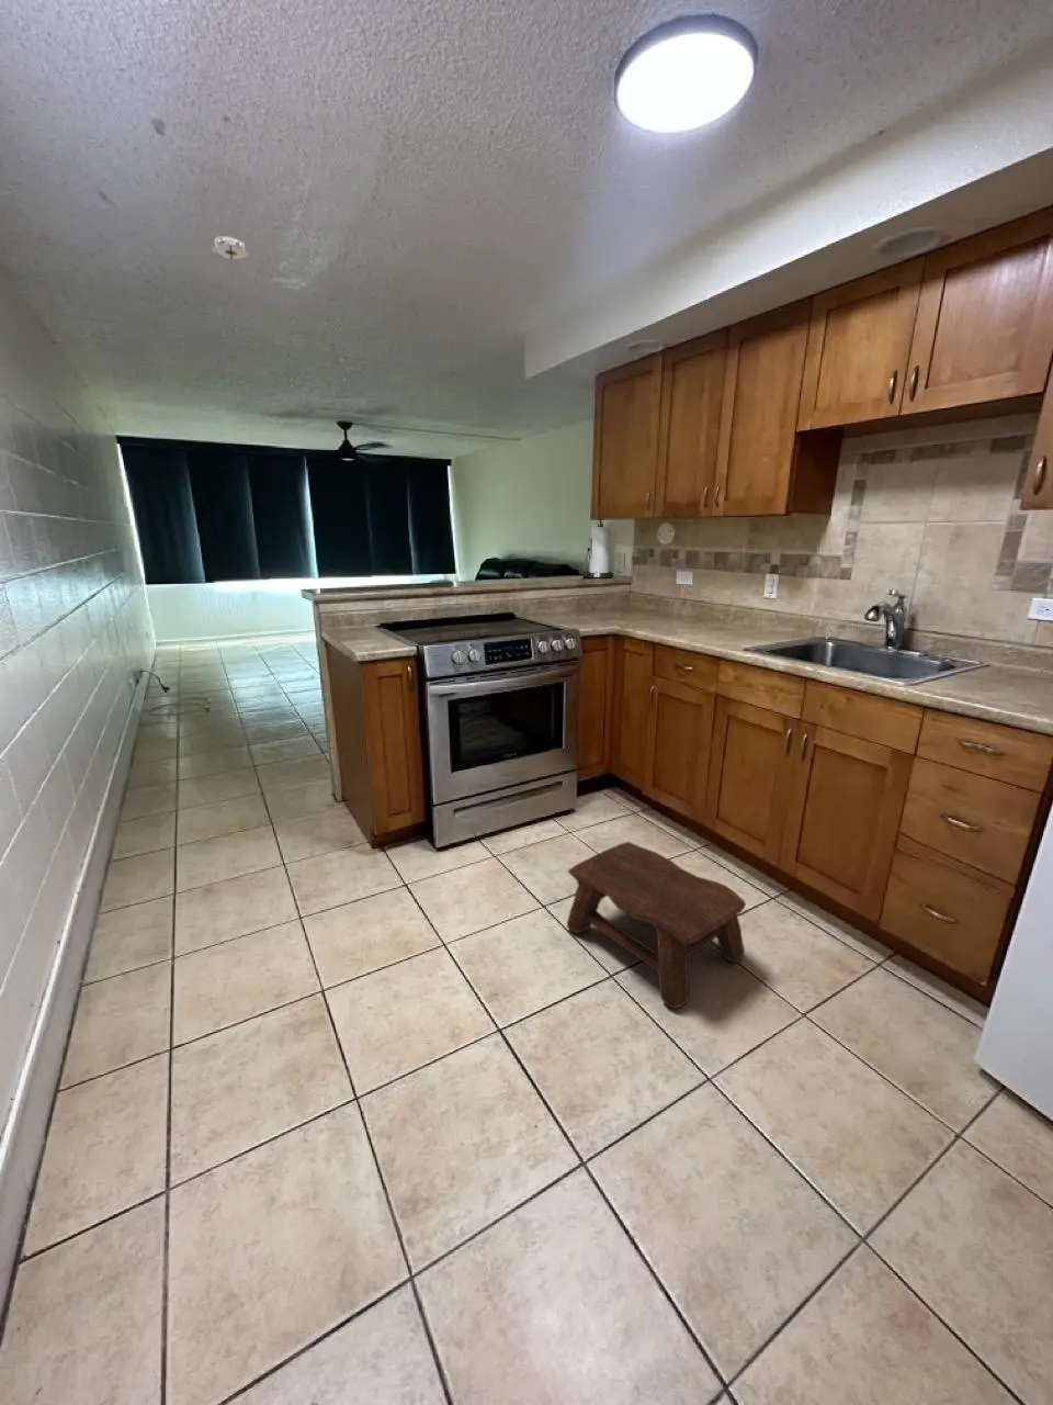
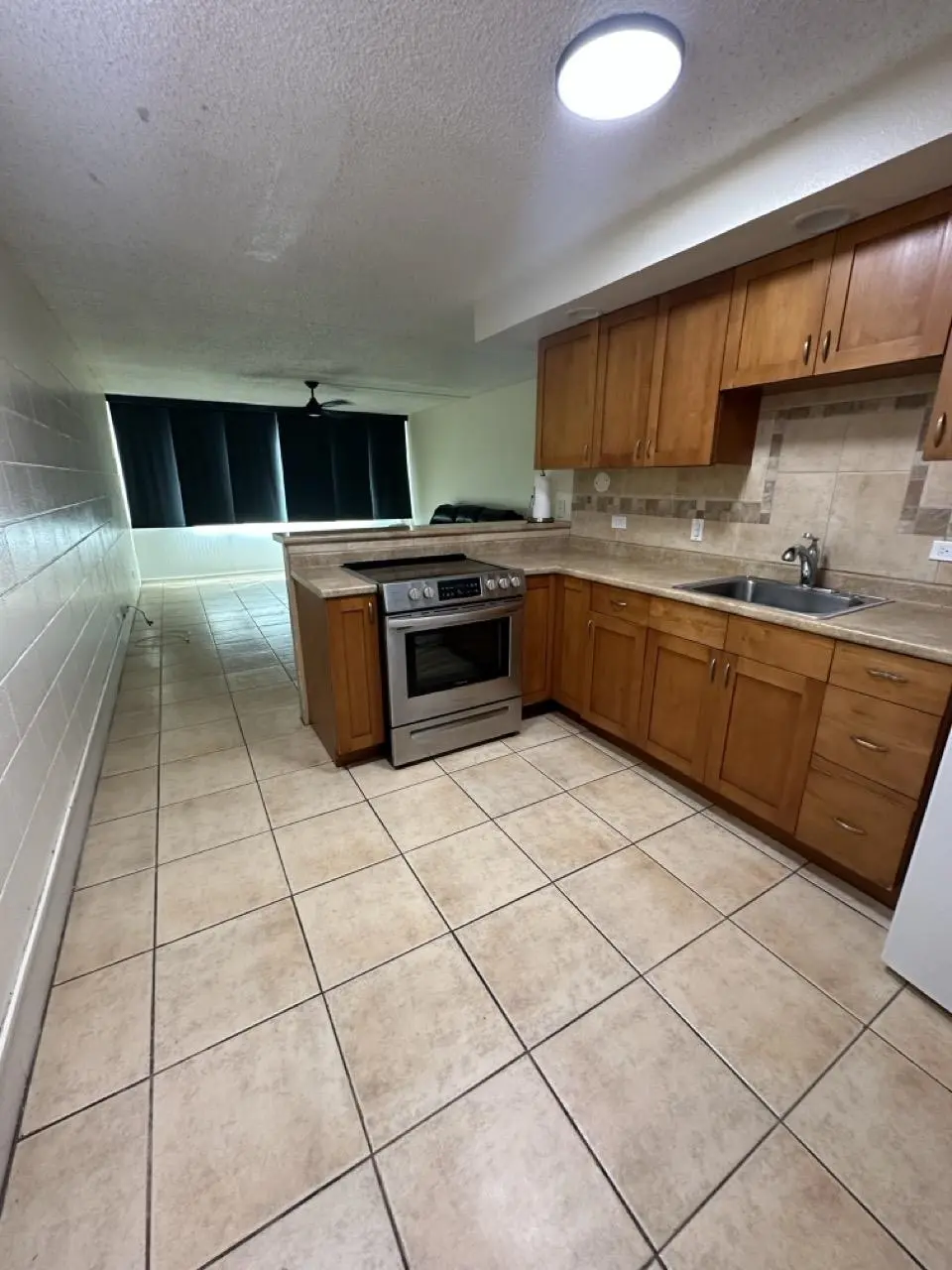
- smoke detector (228, 248)
- stool (655, 912)
